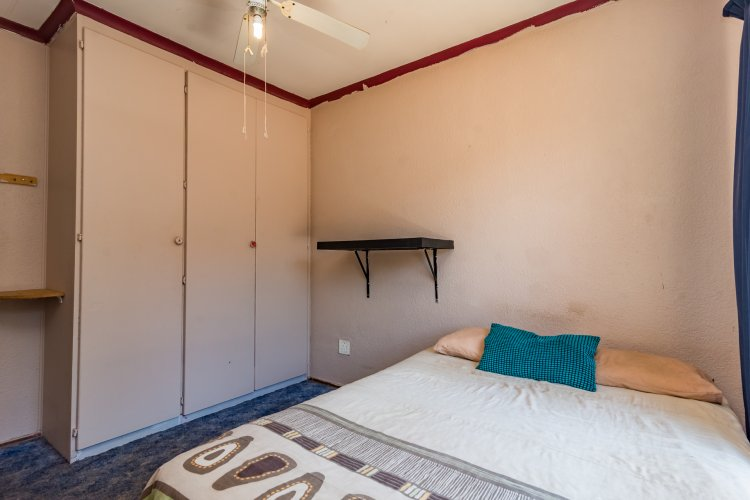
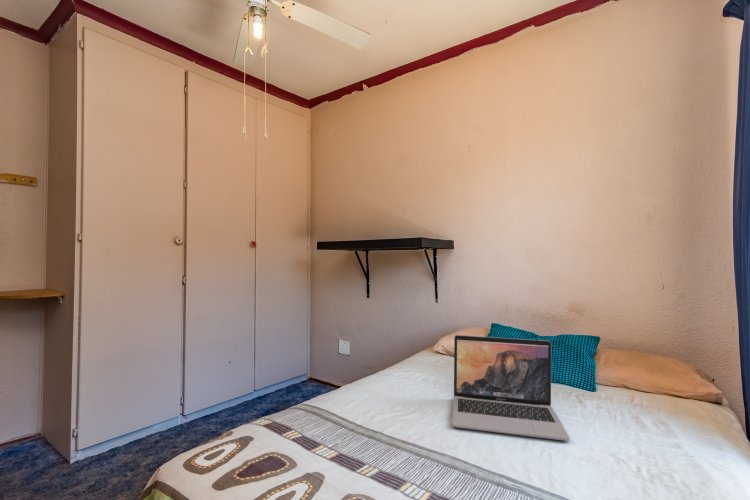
+ laptop (504, 381)
